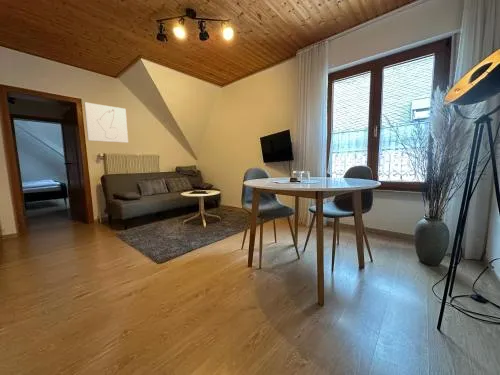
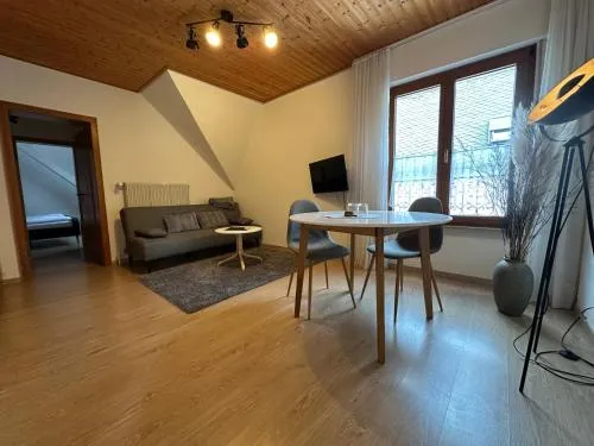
- wall art (107, 123)
